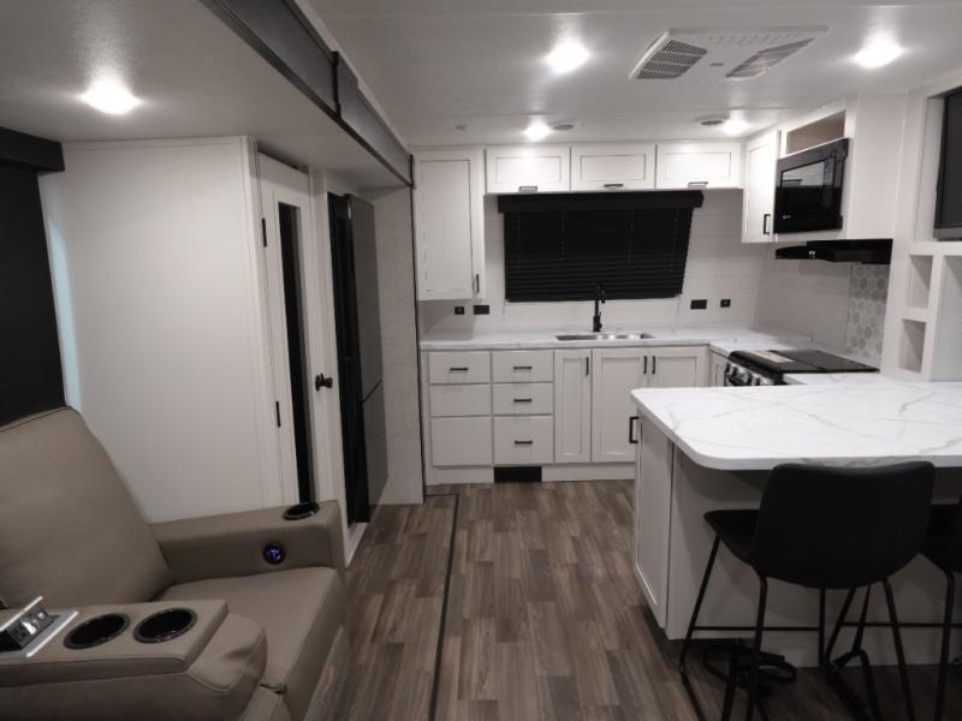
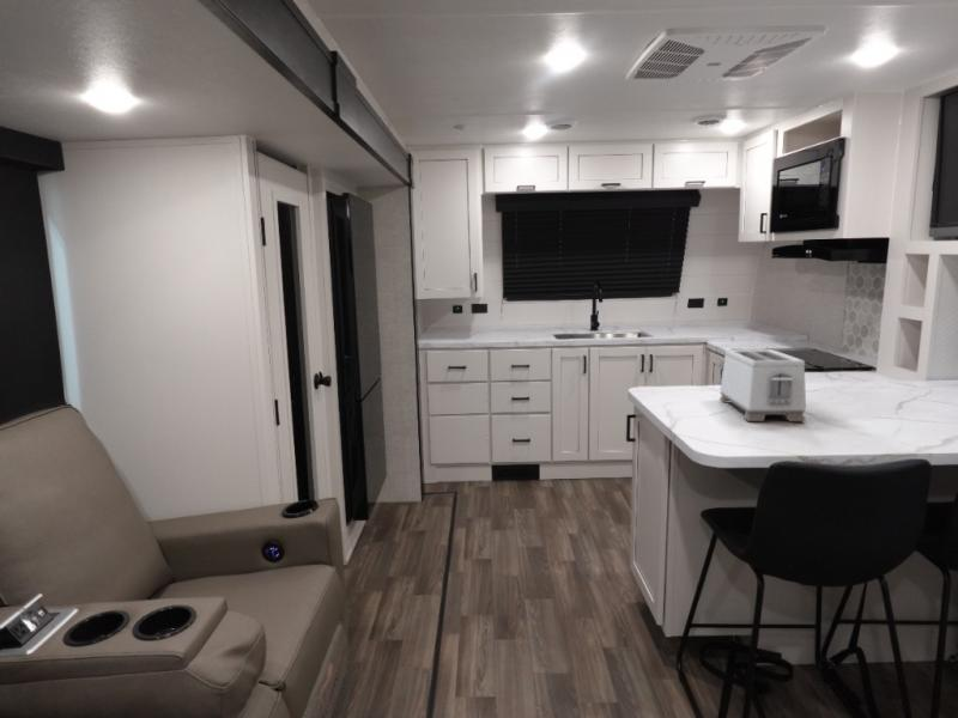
+ toaster (762, 383)
